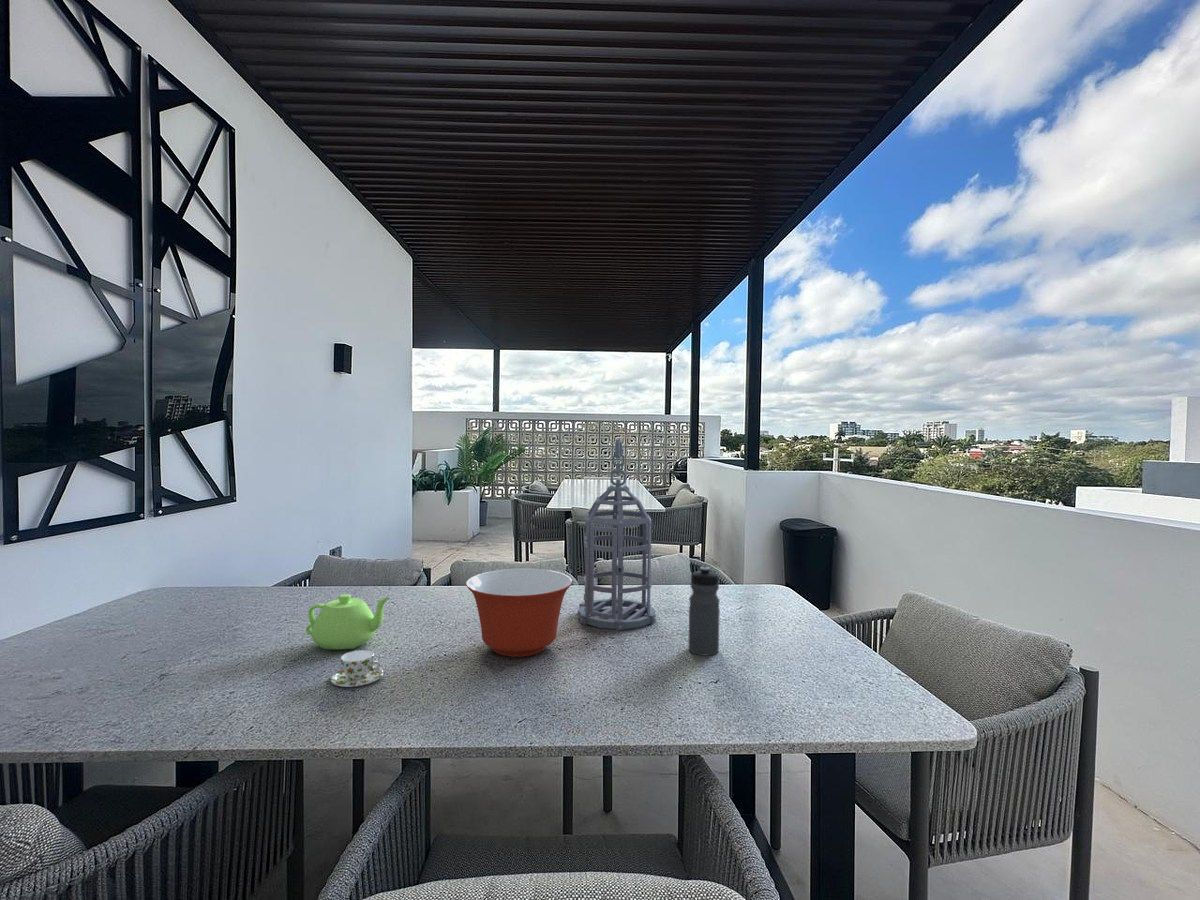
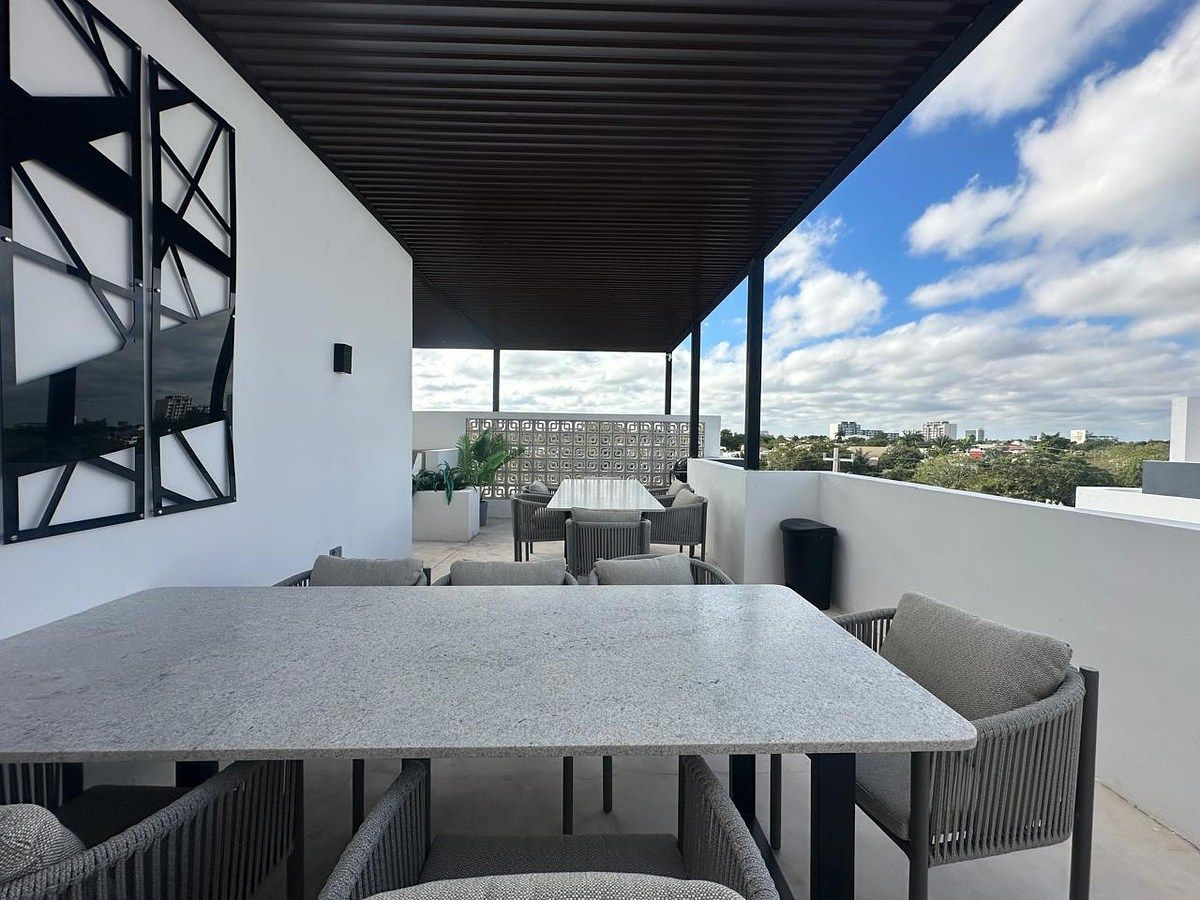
- lantern (617, 528)
- teacup (357, 666)
- teapot (348, 619)
- water bottle (704, 609)
- mixing bowl (519, 613)
